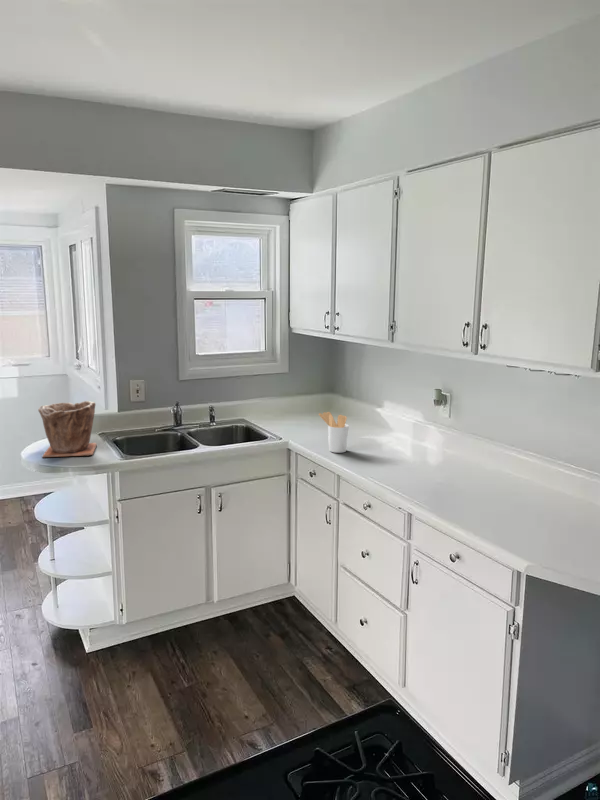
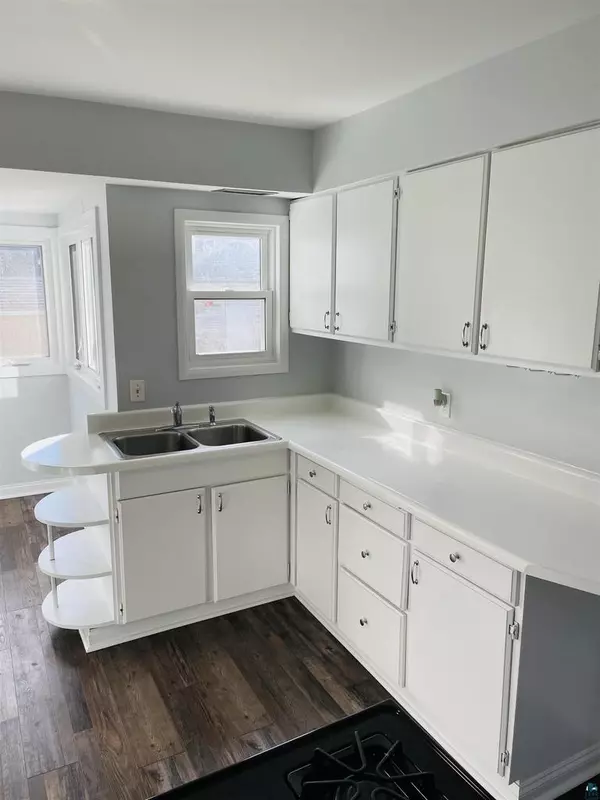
- utensil holder (333, 431)
- plant pot (69, 427)
